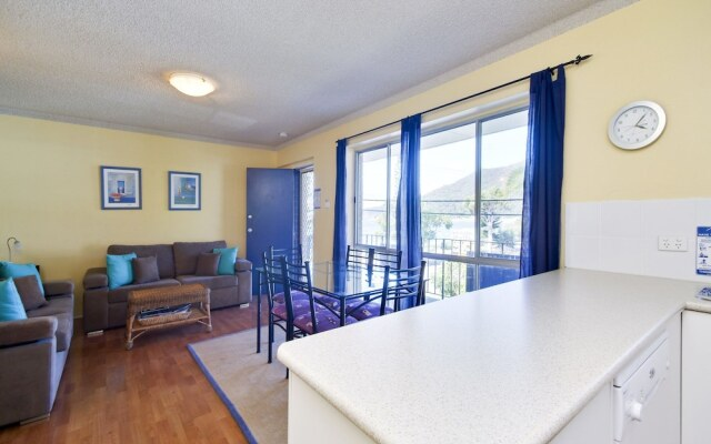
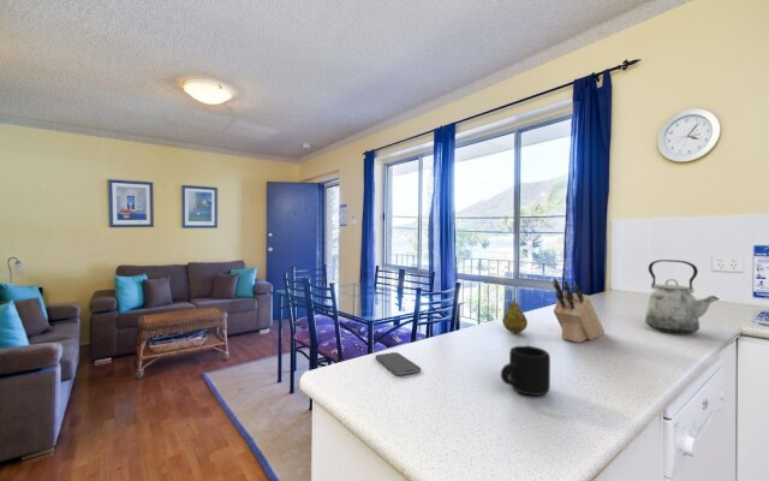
+ knife block (577, 307)
+ fruit (514, 315)
+ kettle (680, 296)
+ mug (523, 372)
+ smartphone (397, 362)
